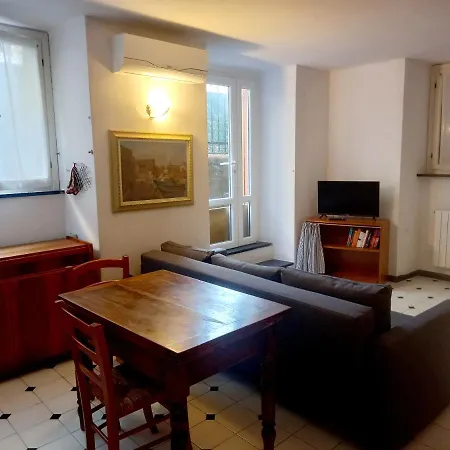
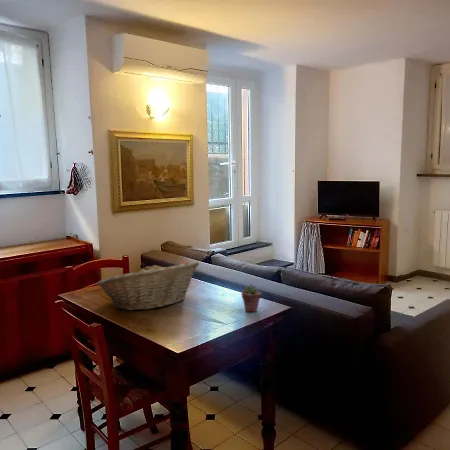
+ potted succulent (251, 297)
+ fruit basket (150, 281)
